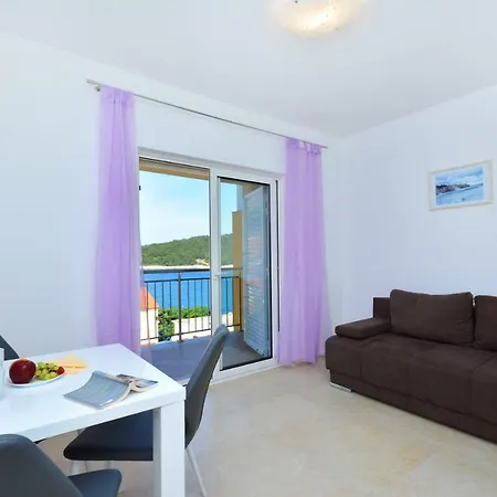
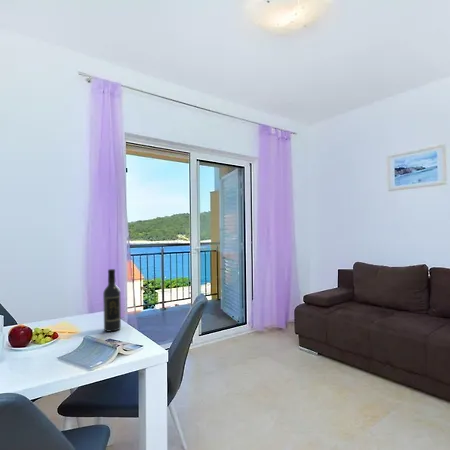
+ wine bottle (112, 299)
